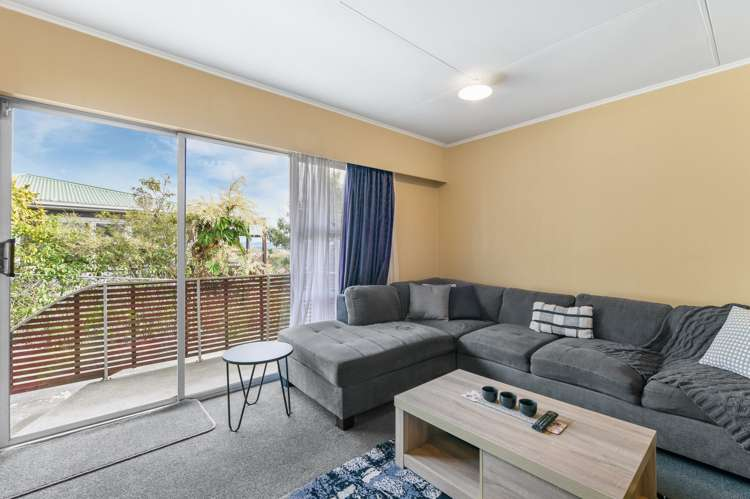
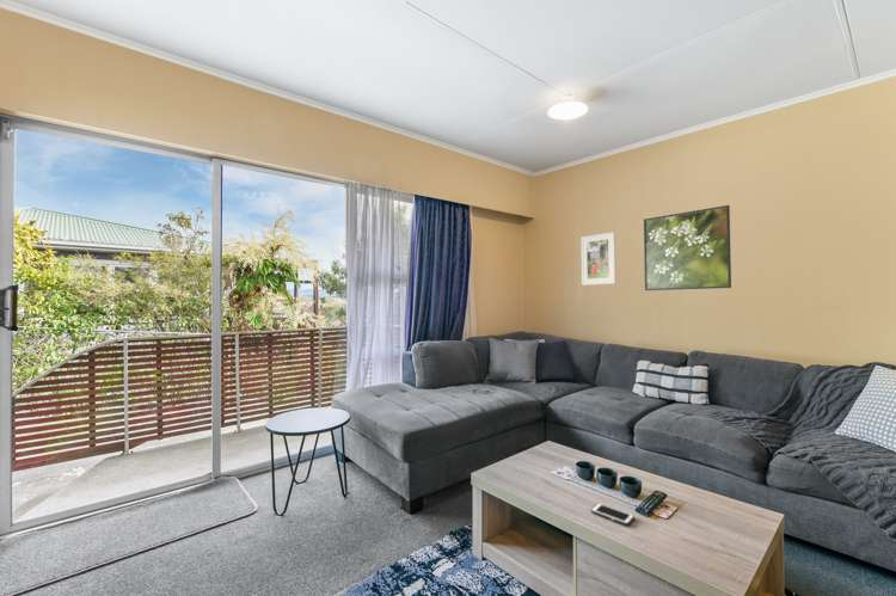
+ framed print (597, 259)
+ cell phone (612, 514)
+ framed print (683, 251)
